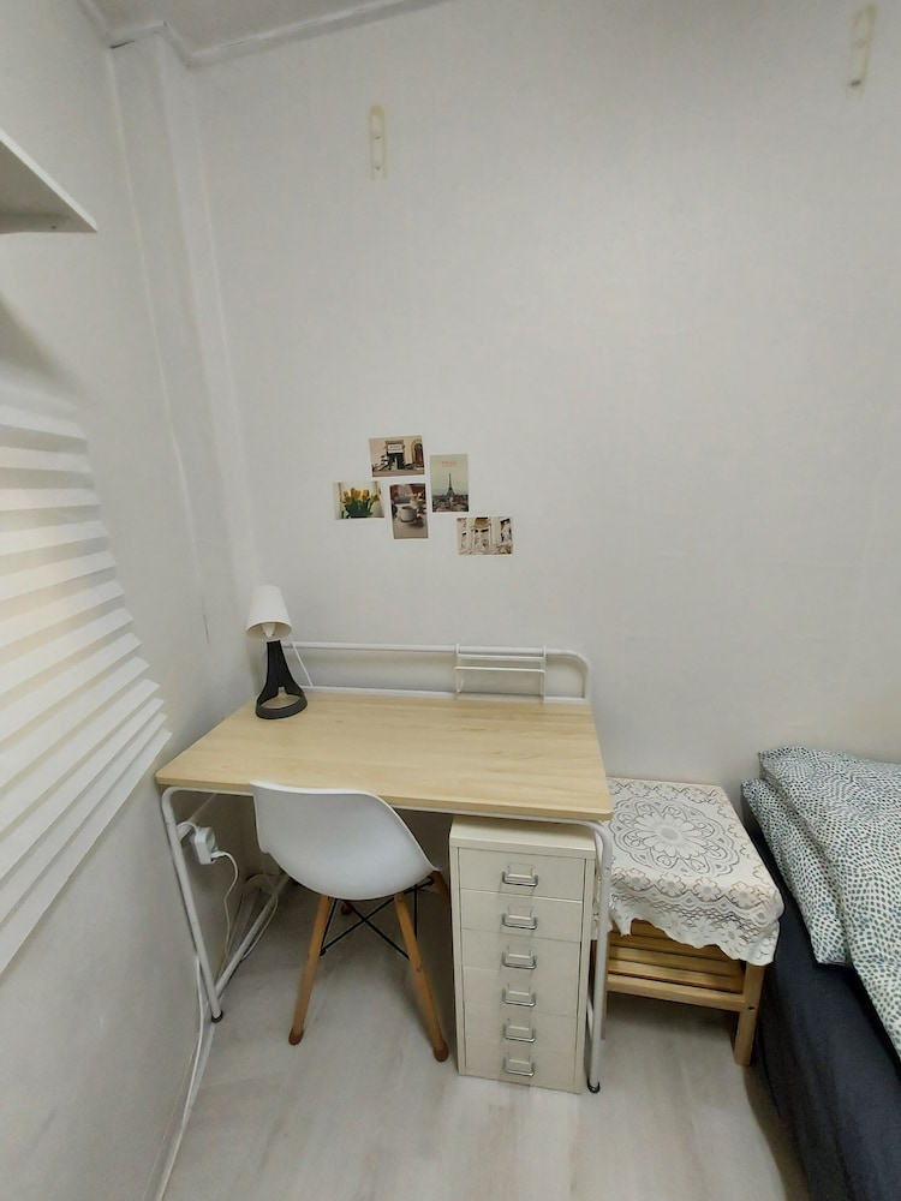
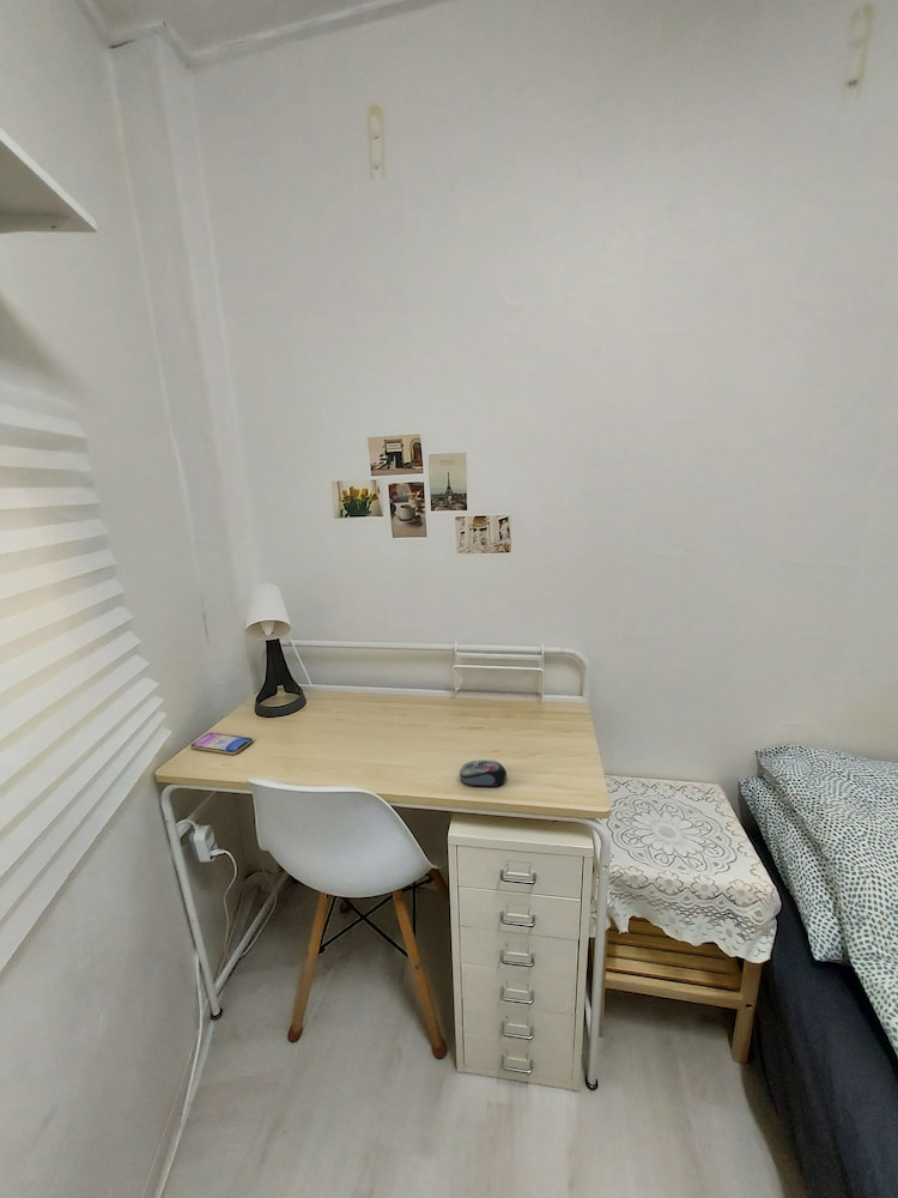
+ computer mouse (483, 770)
+ smartphone (222, 743)
